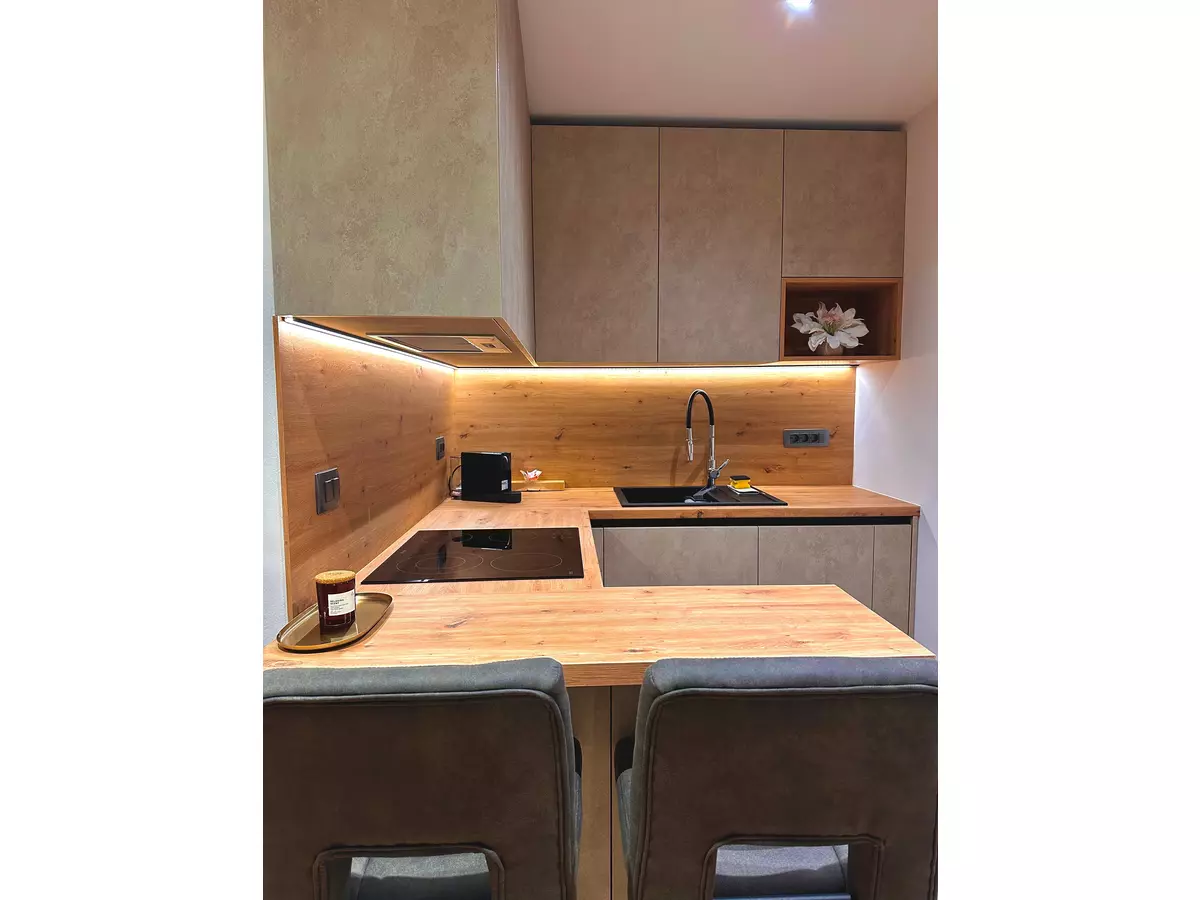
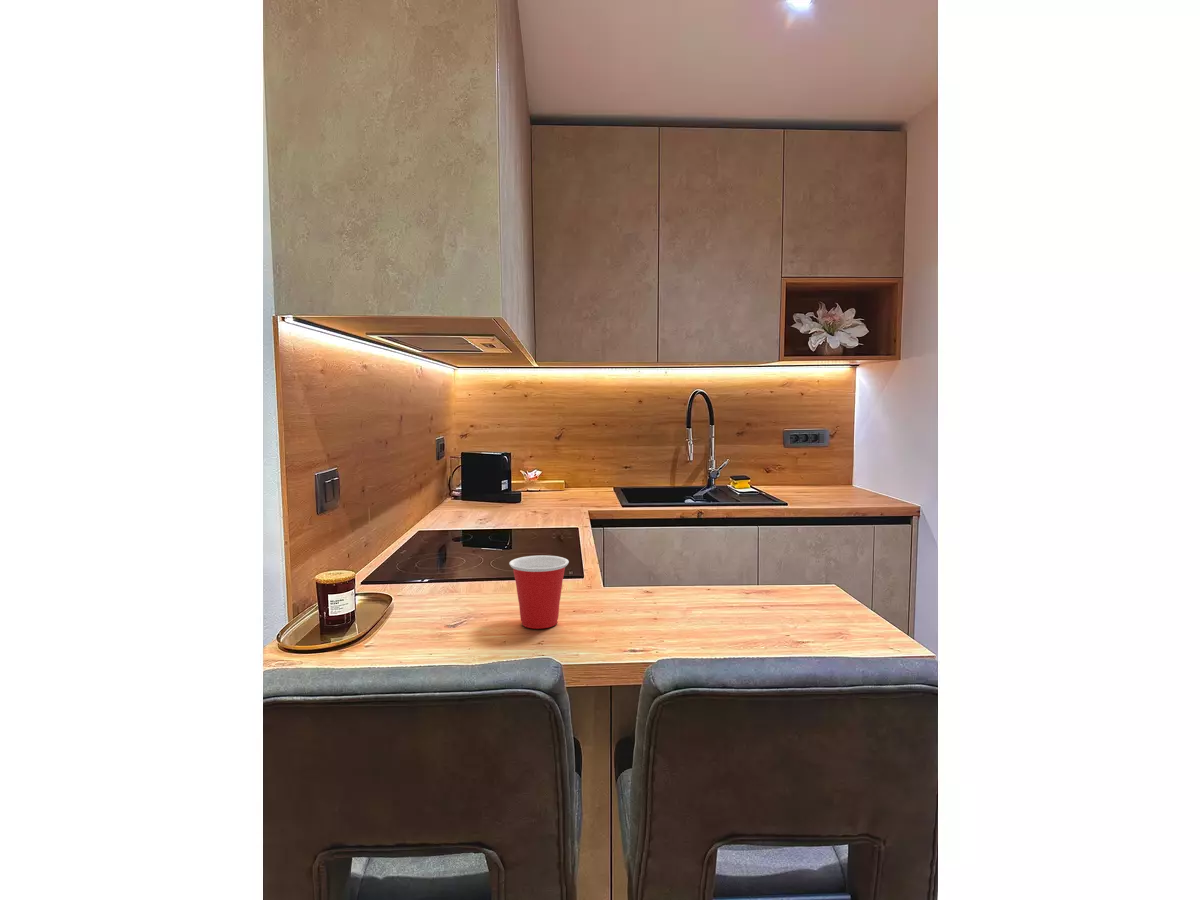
+ cup (539, 592)
